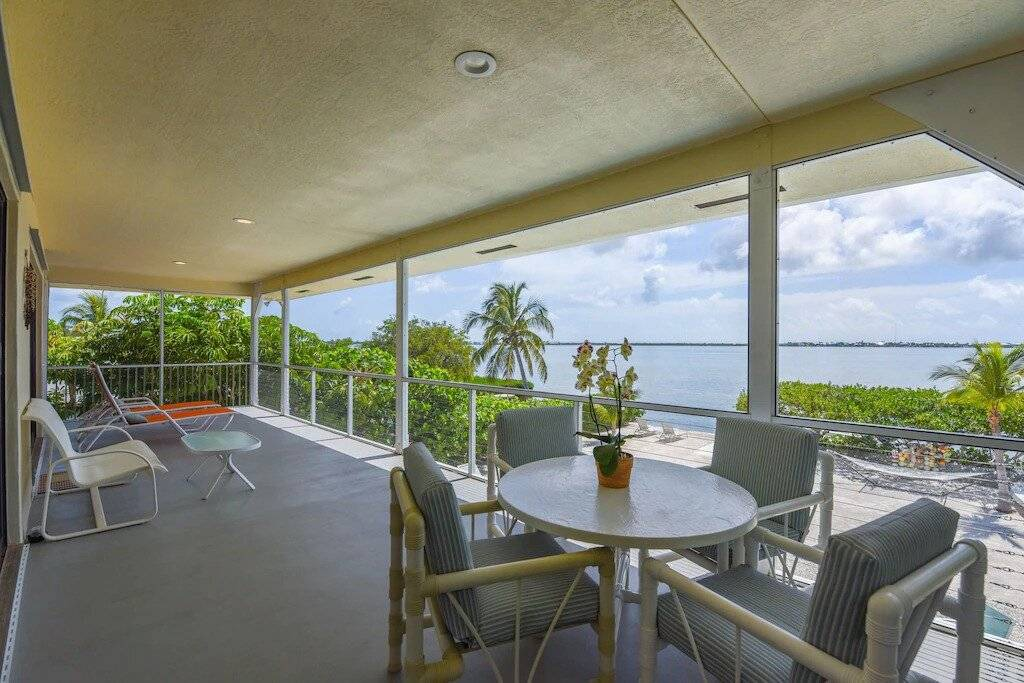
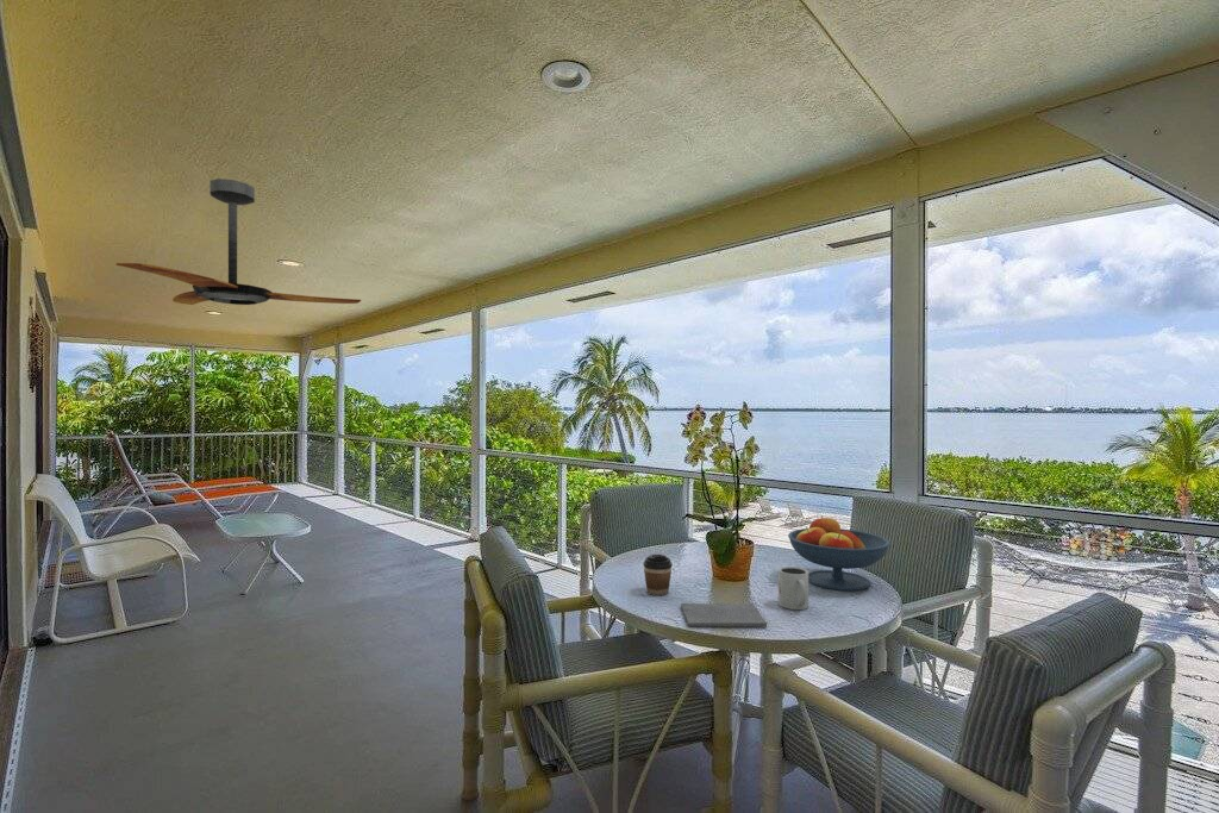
+ coffee cup (657, 573)
+ ceiling fan (236, 248)
+ notepad (721, 614)
+ mug (795, 589)
+ fruit bowl (837, 551)
